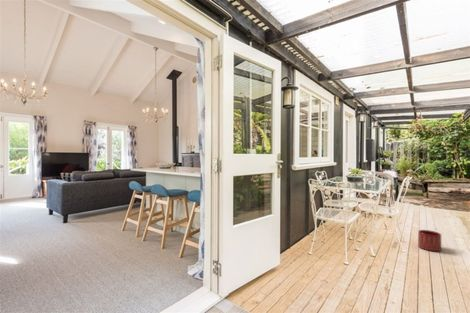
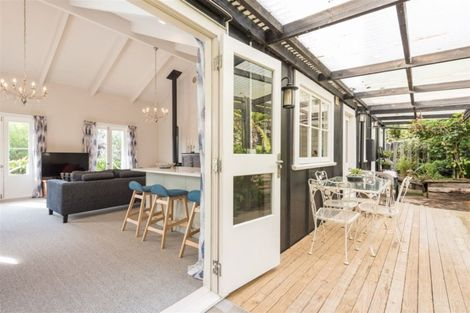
- planter (429, 240)
